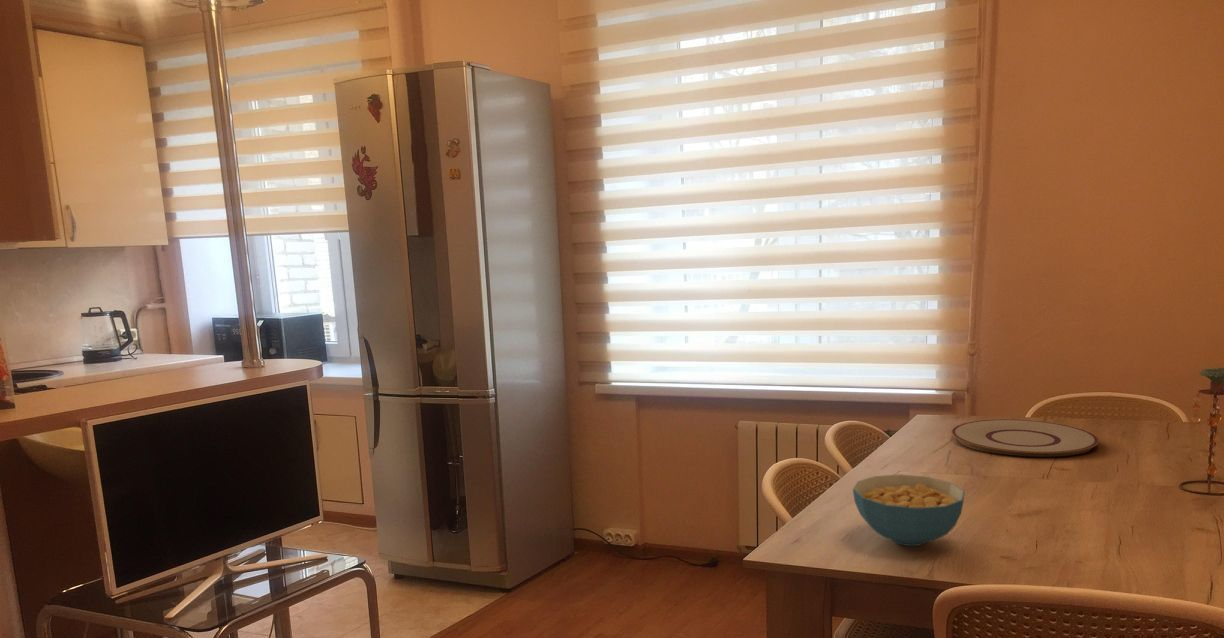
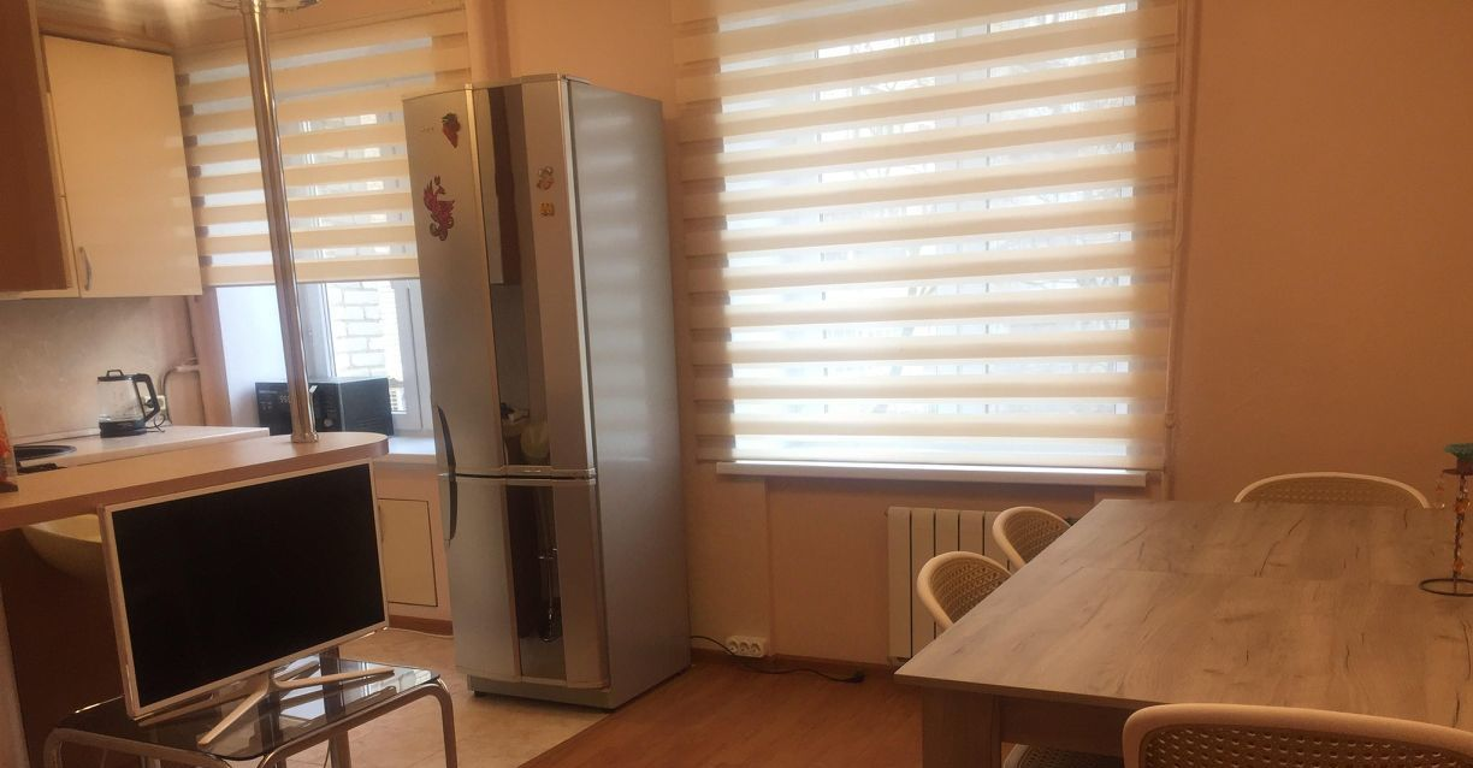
- cereal bowl (908, 515)
- plate (1022, 438)
